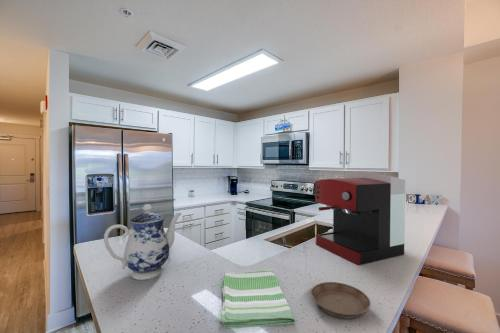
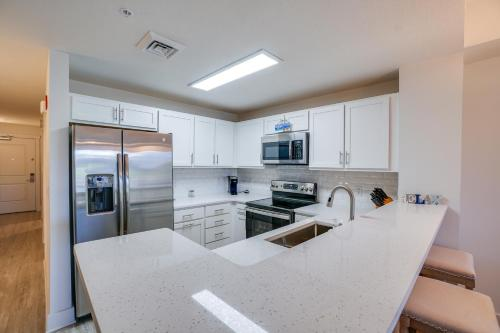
- teapot (147, 238)
- coffee maker (350, 211)
- dish towel (252, 293)
- saucer (339, 300)
